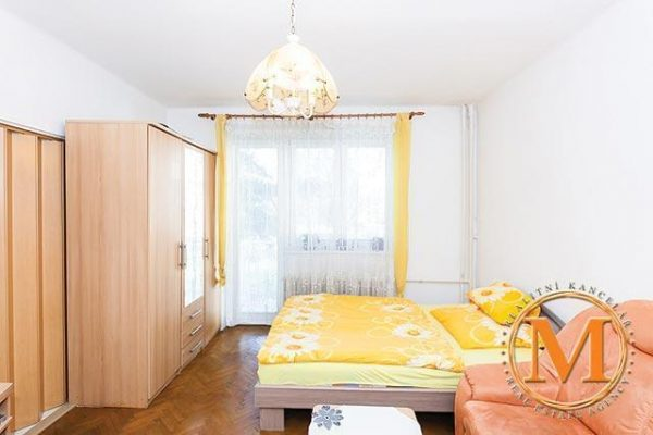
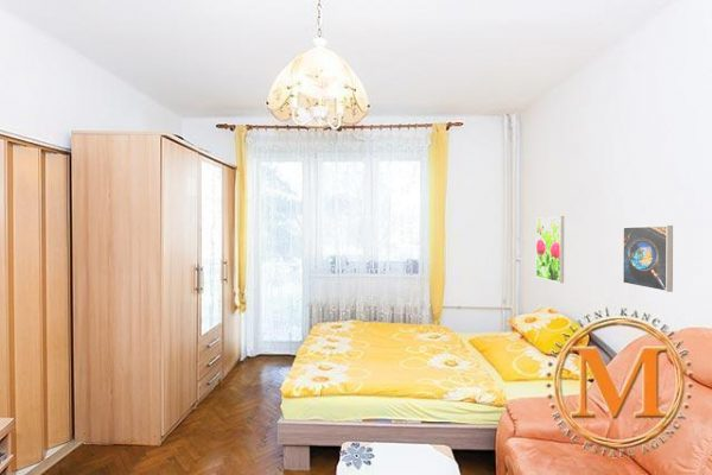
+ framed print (548, 248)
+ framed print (646, 256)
